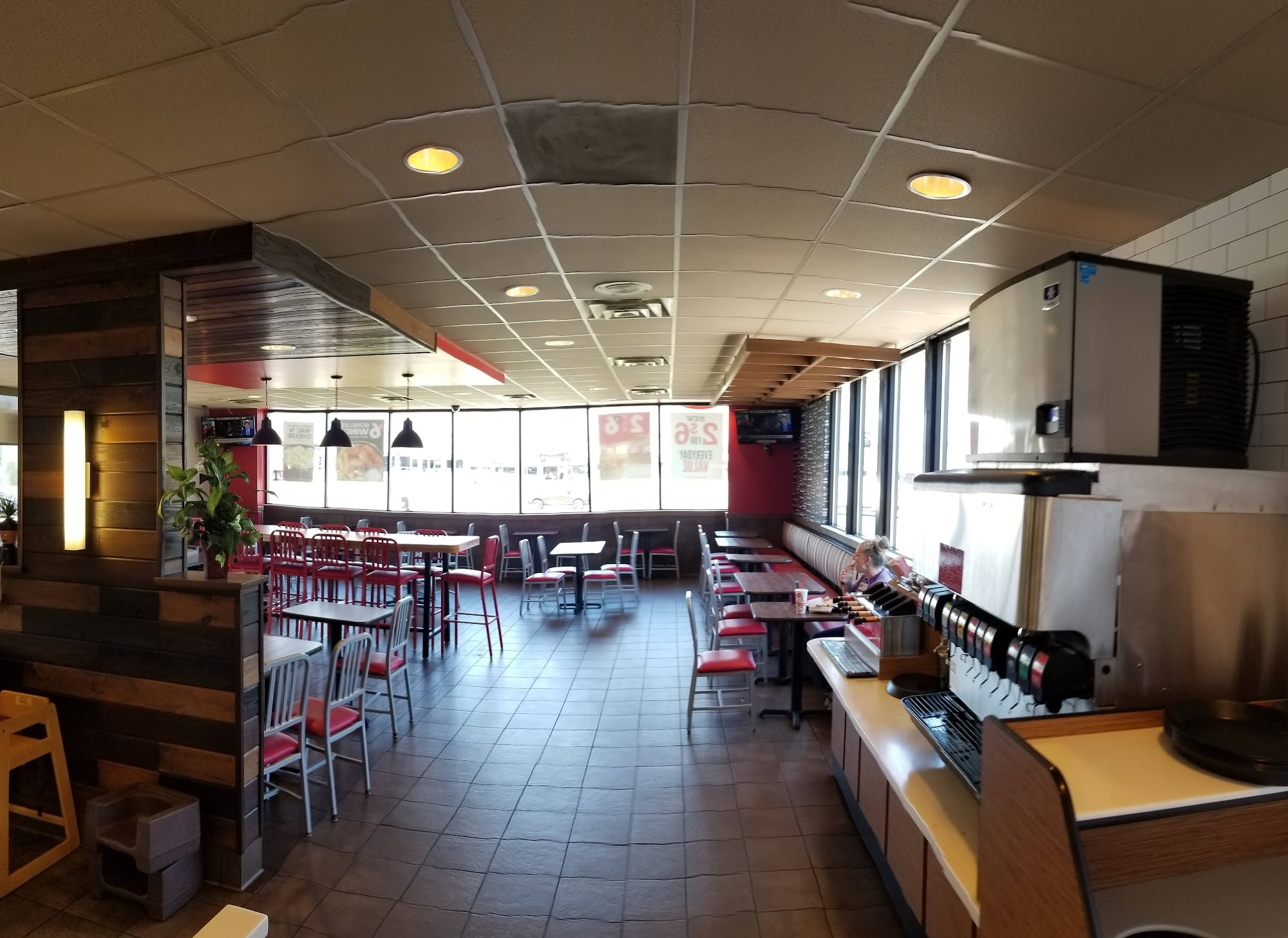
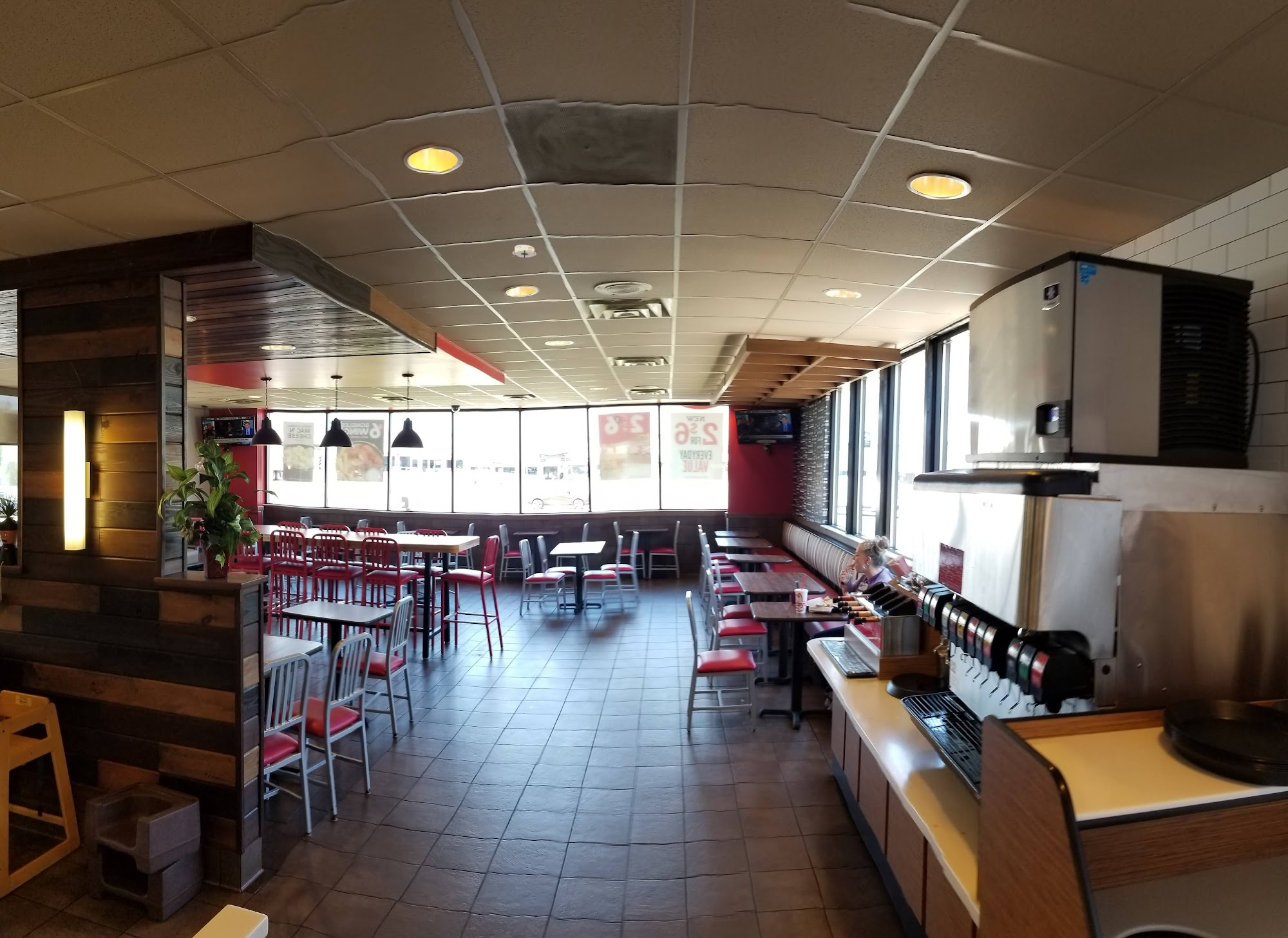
+ smoke detector (524, 251)
